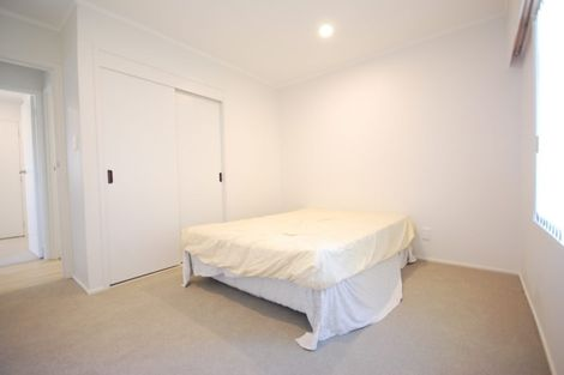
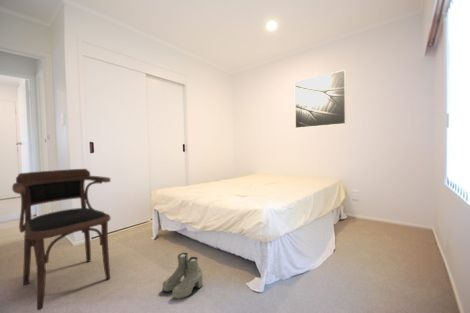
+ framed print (318, 101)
+ armchair (66, 227)
+ boots (183, 273)
